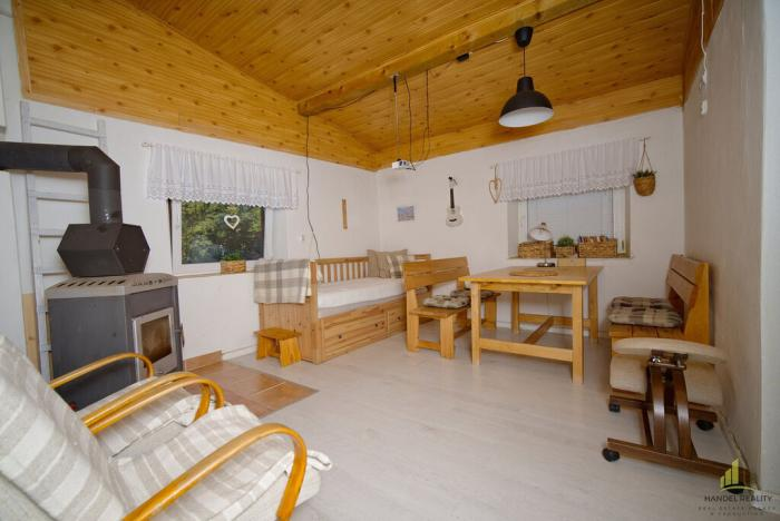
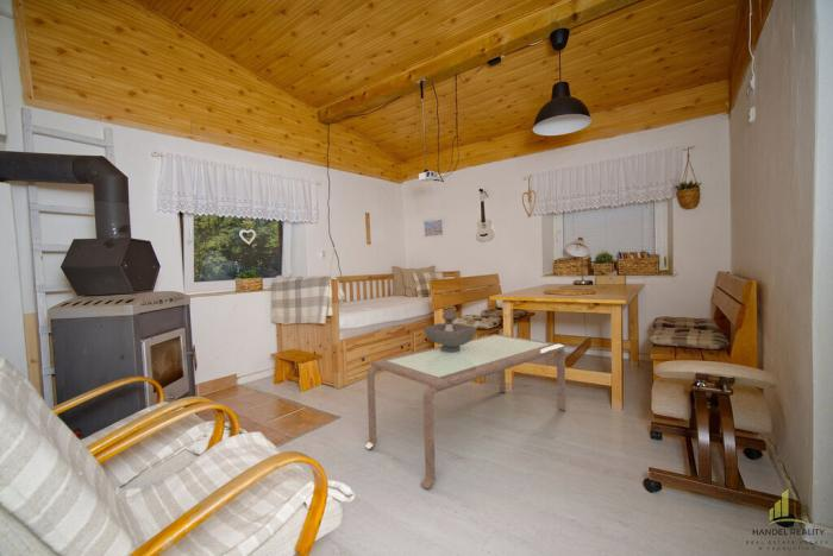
+ decorative bowl (450, 329)
+ coffee table (470, 380)
